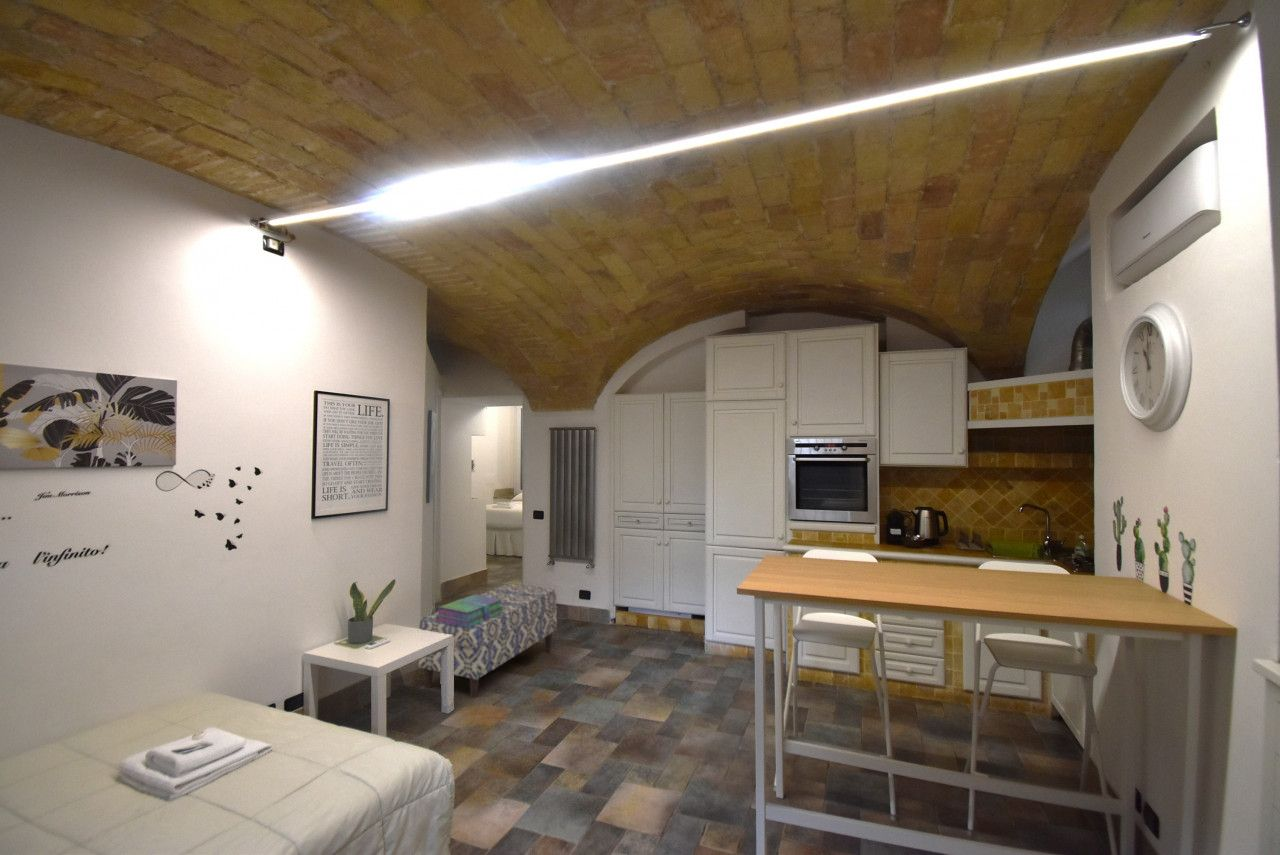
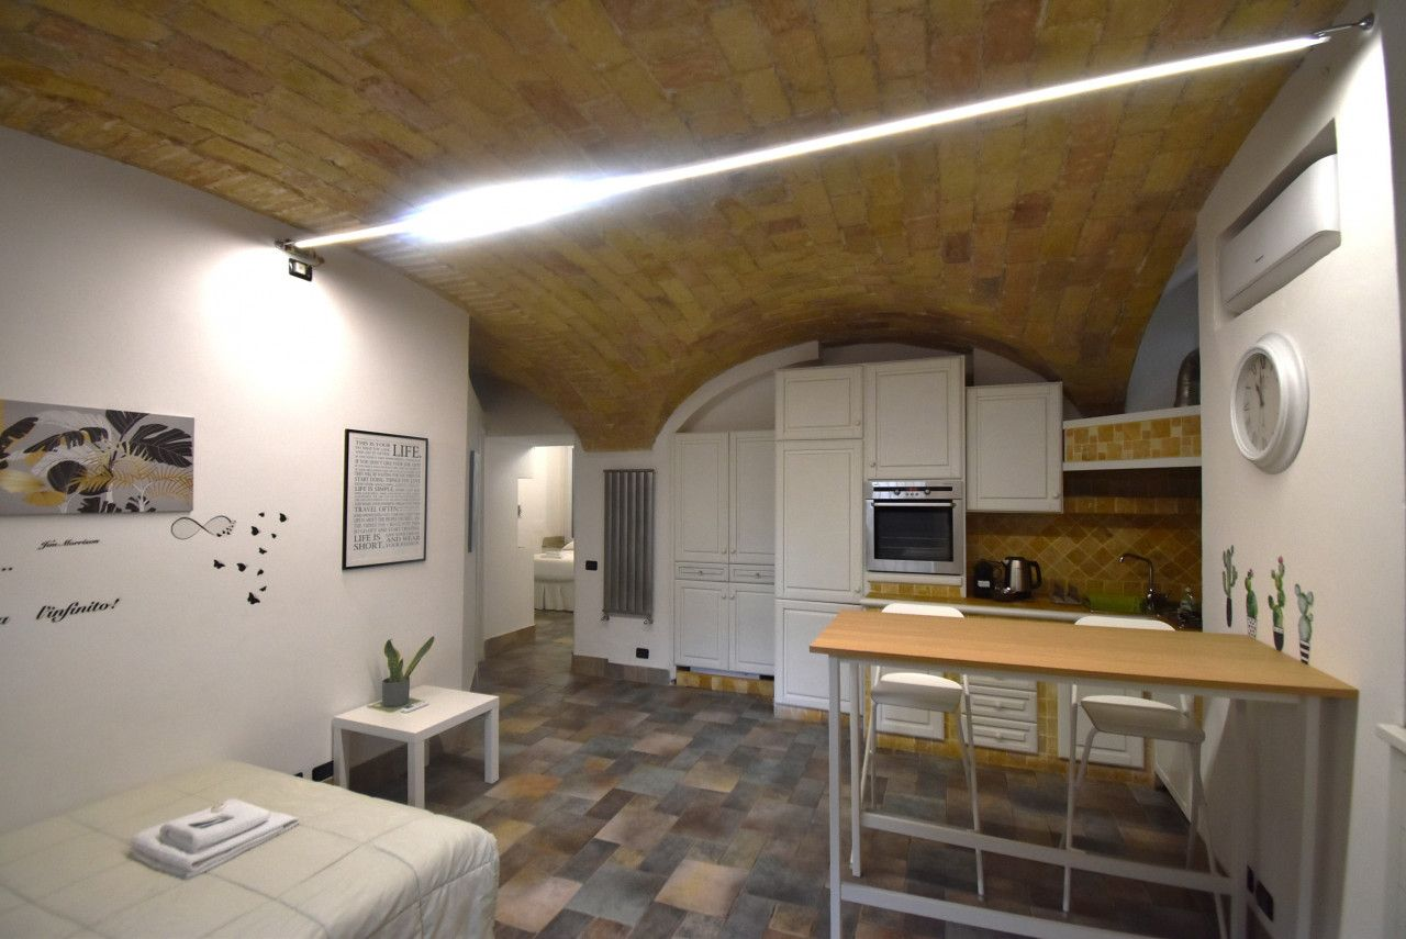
- bench (493, 635)
- stack of books (470, 609)
